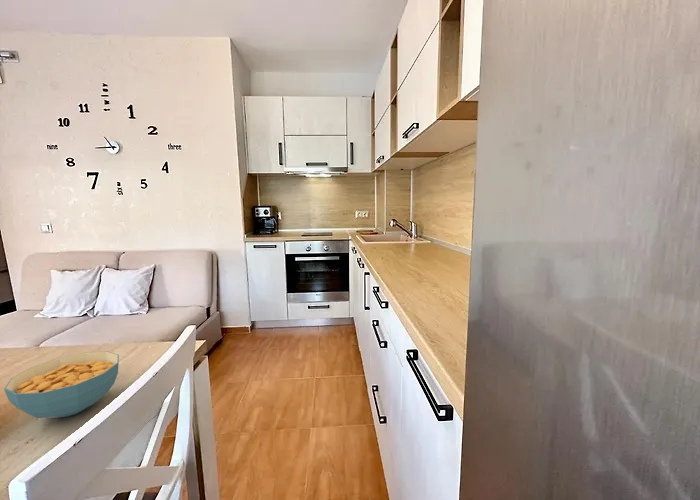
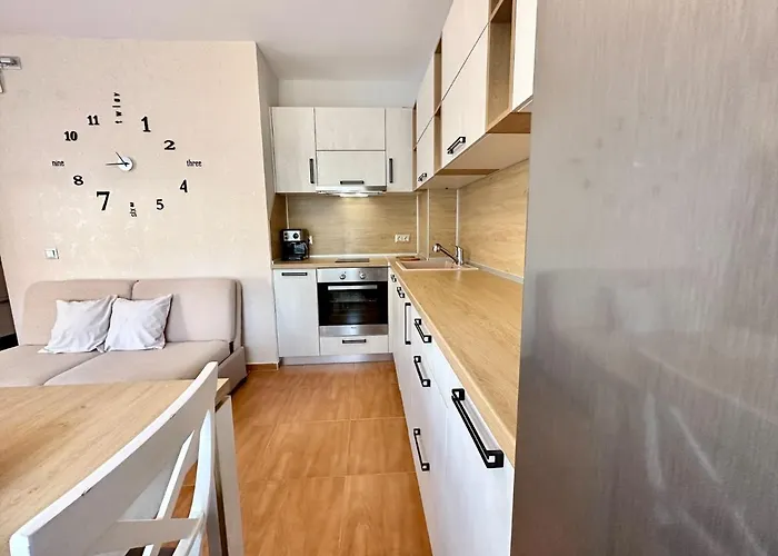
- cereal bowl (69, 389)
